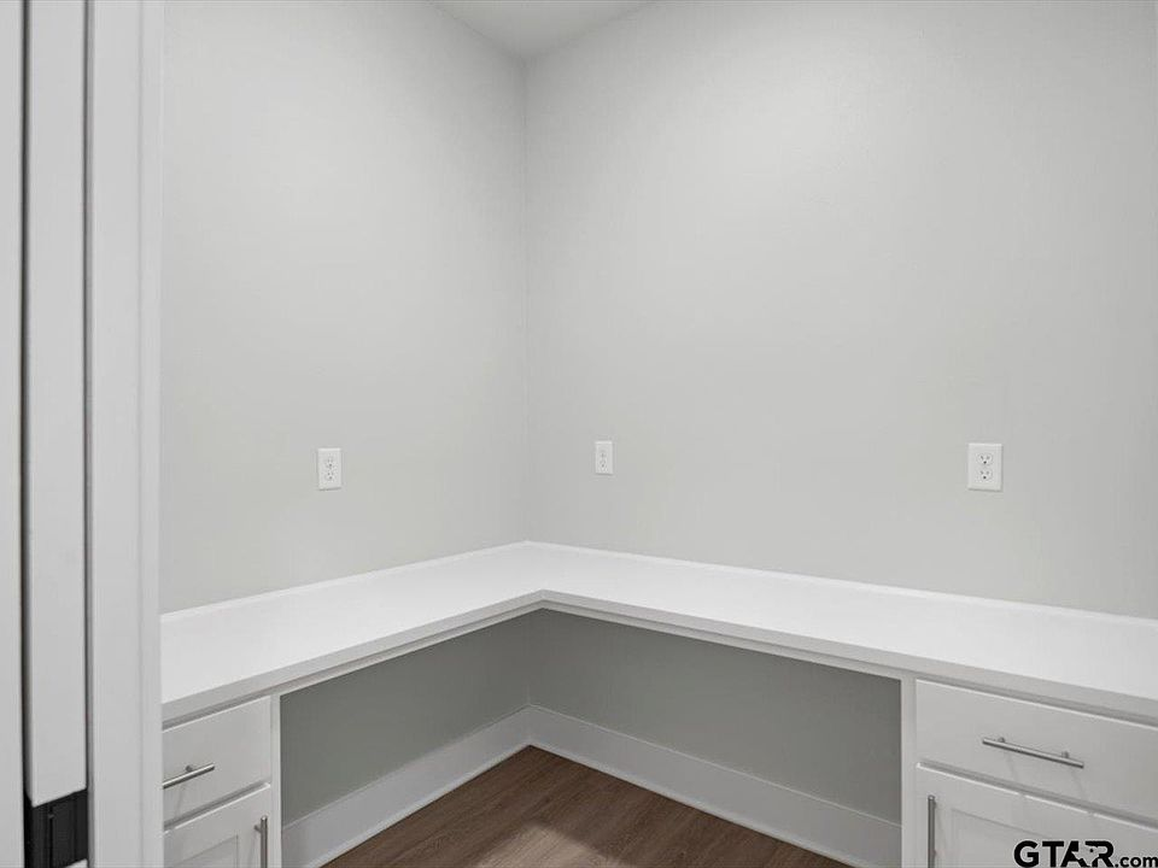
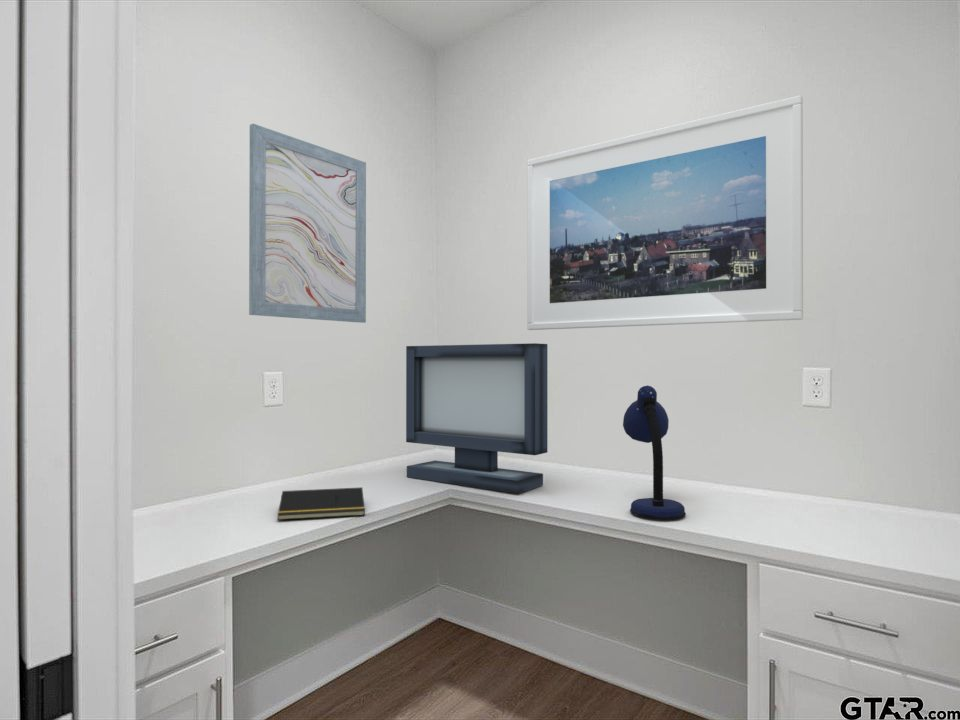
+ desk lamp (652, 445)
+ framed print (646, 229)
+ monitor (472, 413)
+ notepad (322, 502)
+ wall art (312, 232)
